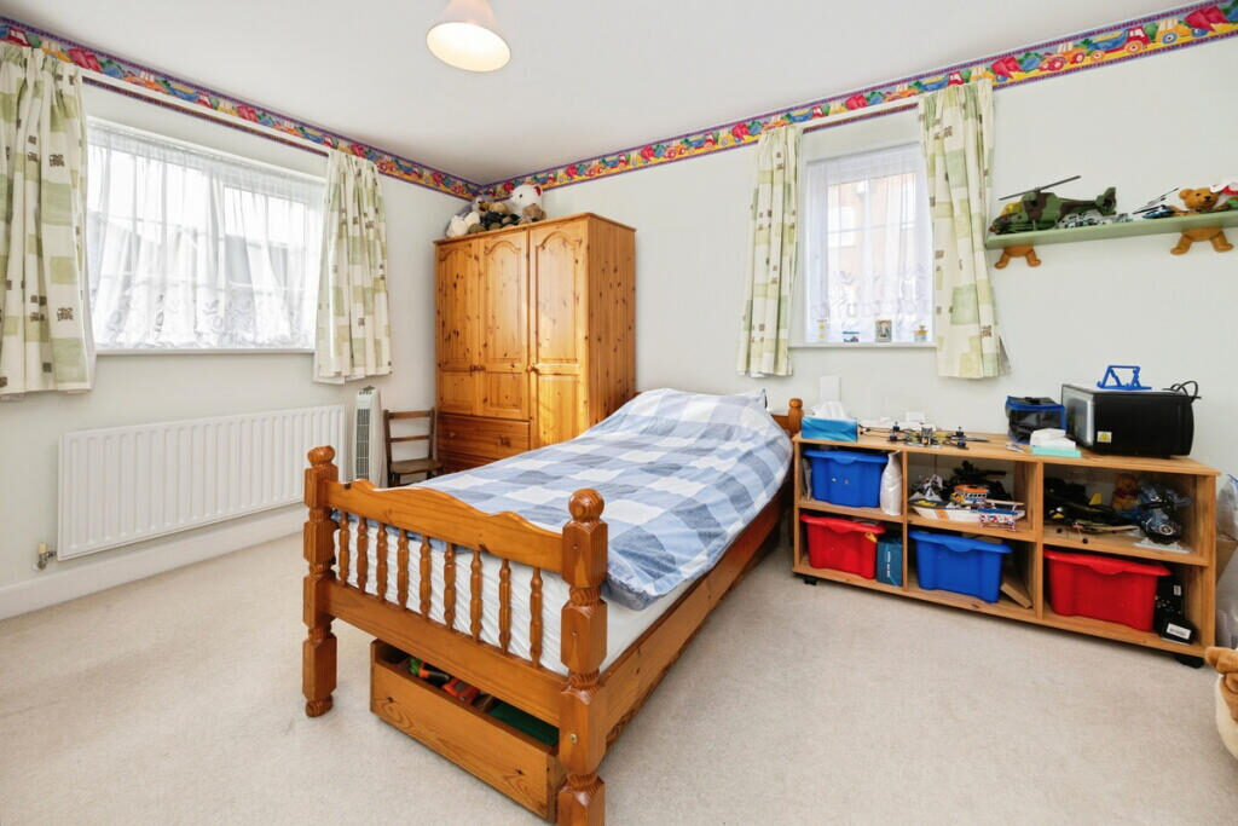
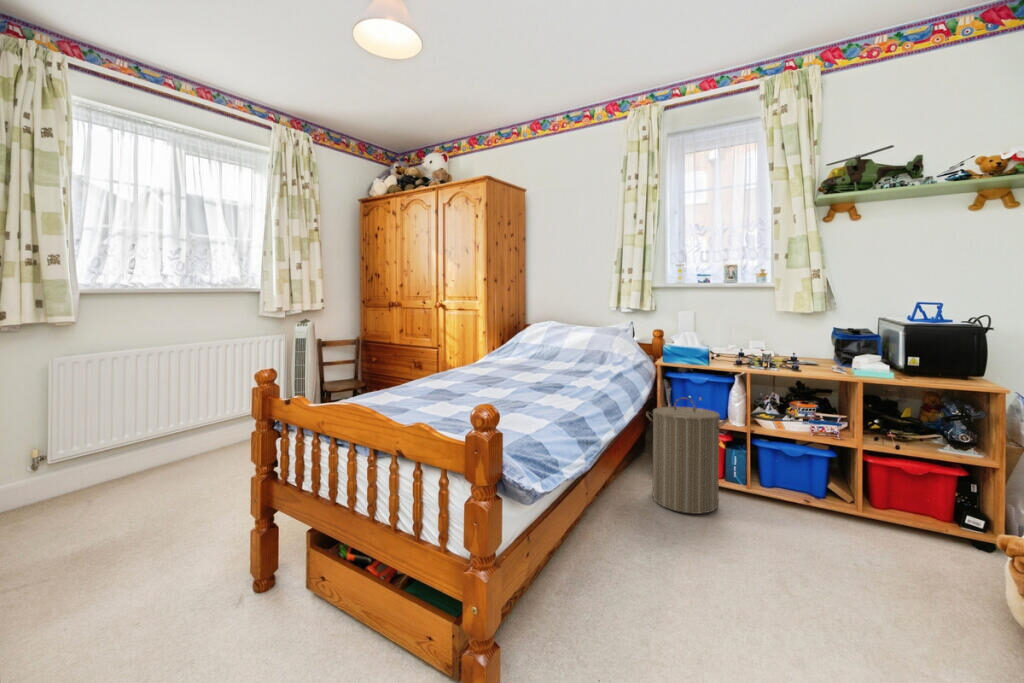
+ laundry hamper (685, 449)
